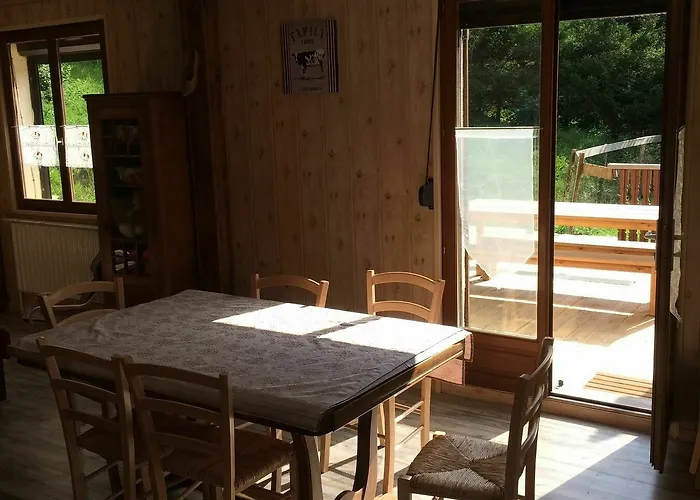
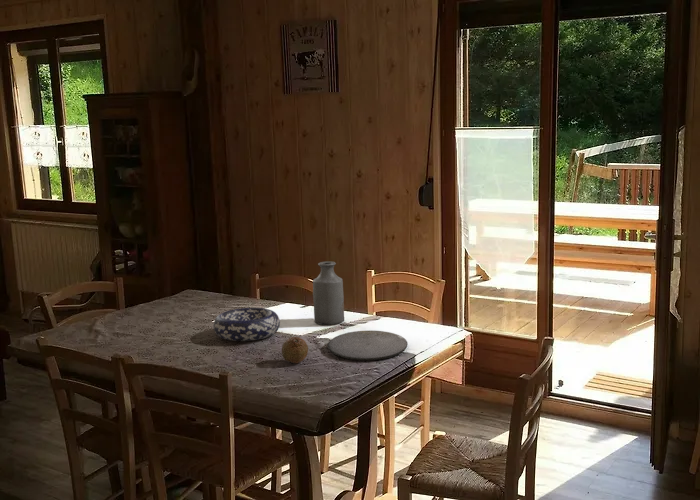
+ decorative bowl (246, 324)
+ bottle (328, 292)
+ fruit (294, 349)
+ plate (367, 344)
